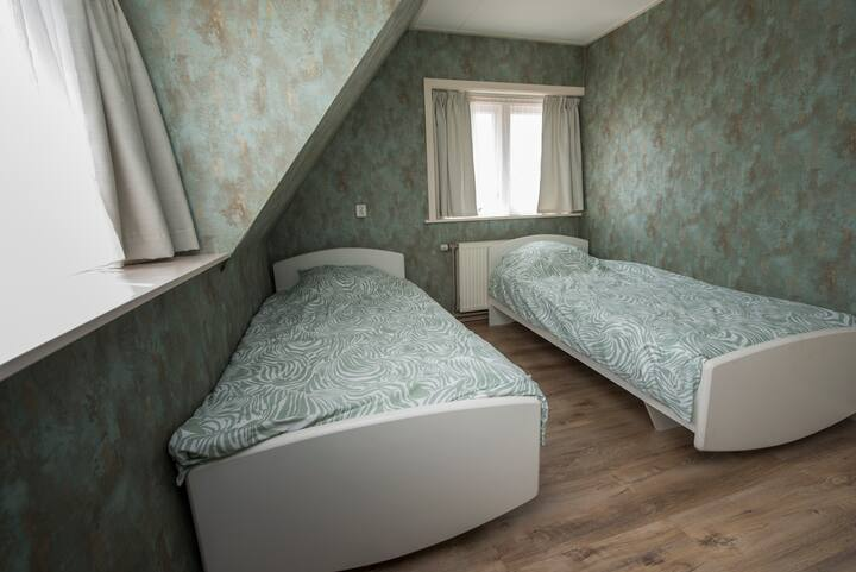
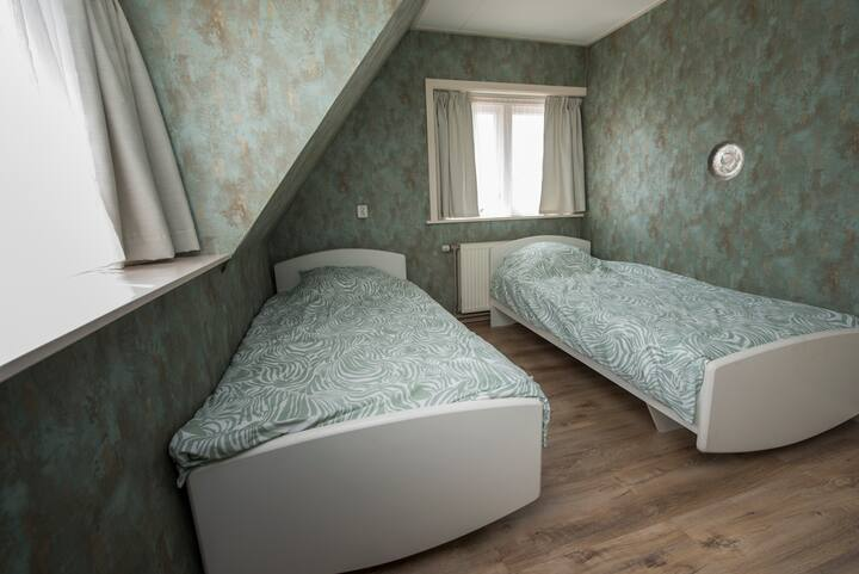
+ decorative plate (725, 160)
